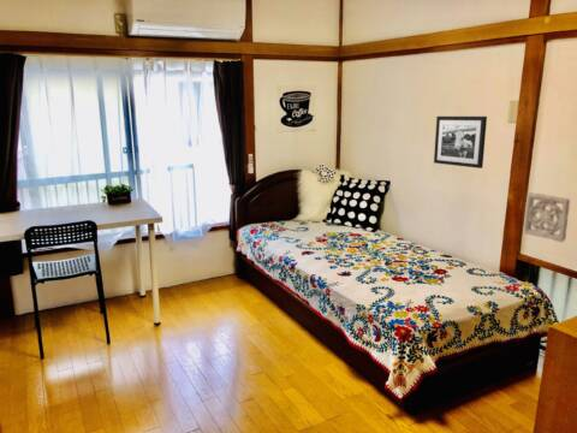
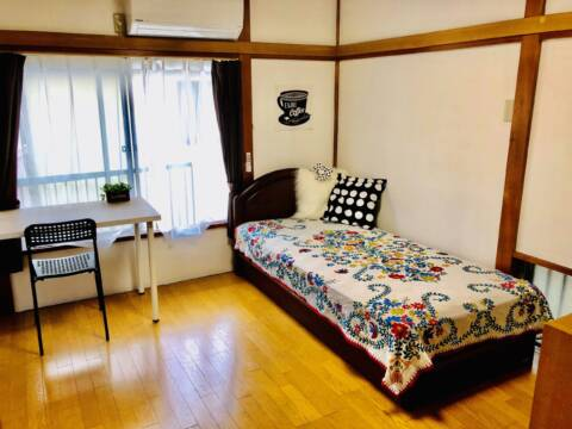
- wall ornament (546, 216)
- picture frame (458, 141)
